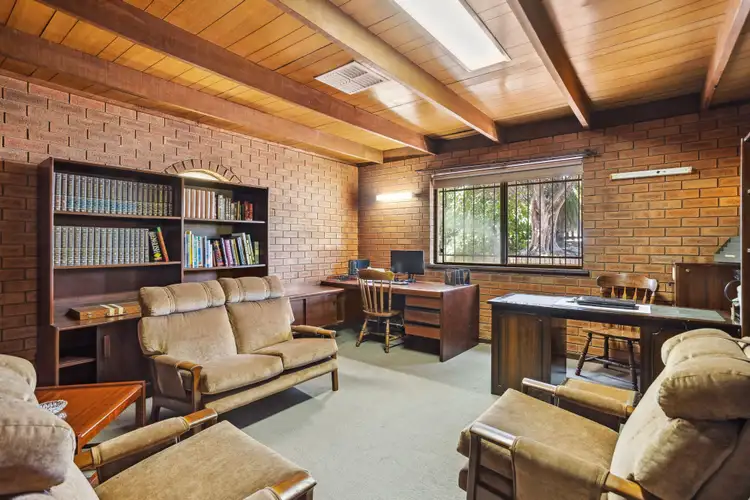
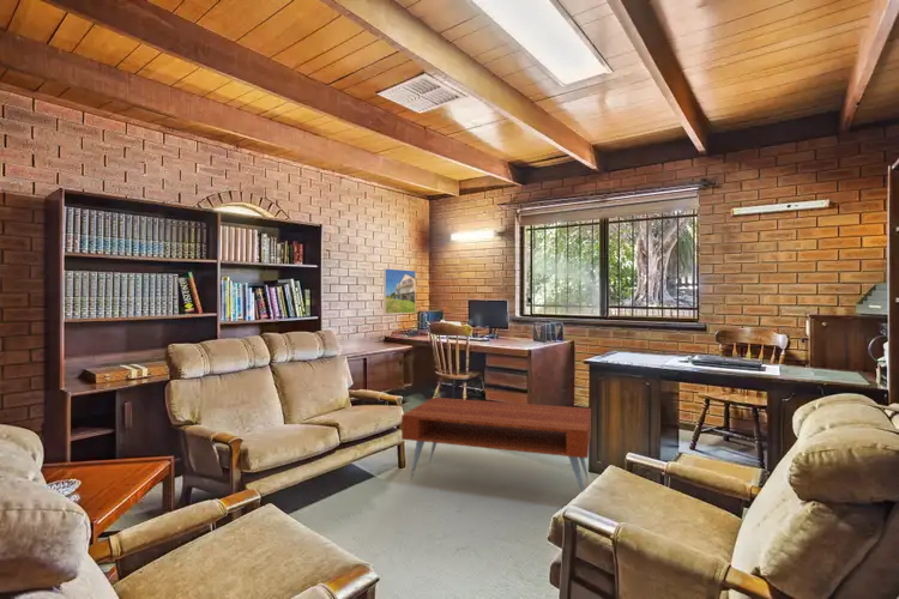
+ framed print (399, 291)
+ coffee table (499, 446)
